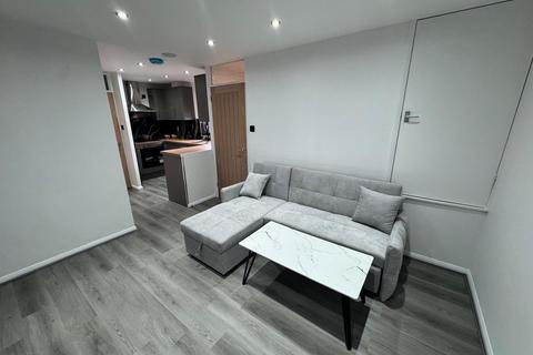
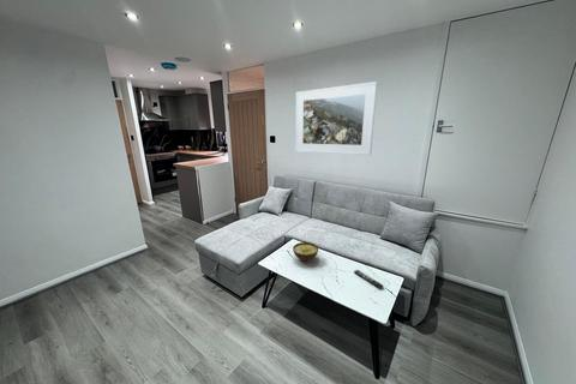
+ bowl (305, 253)
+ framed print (330, 121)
+ remote control (367, 278)
